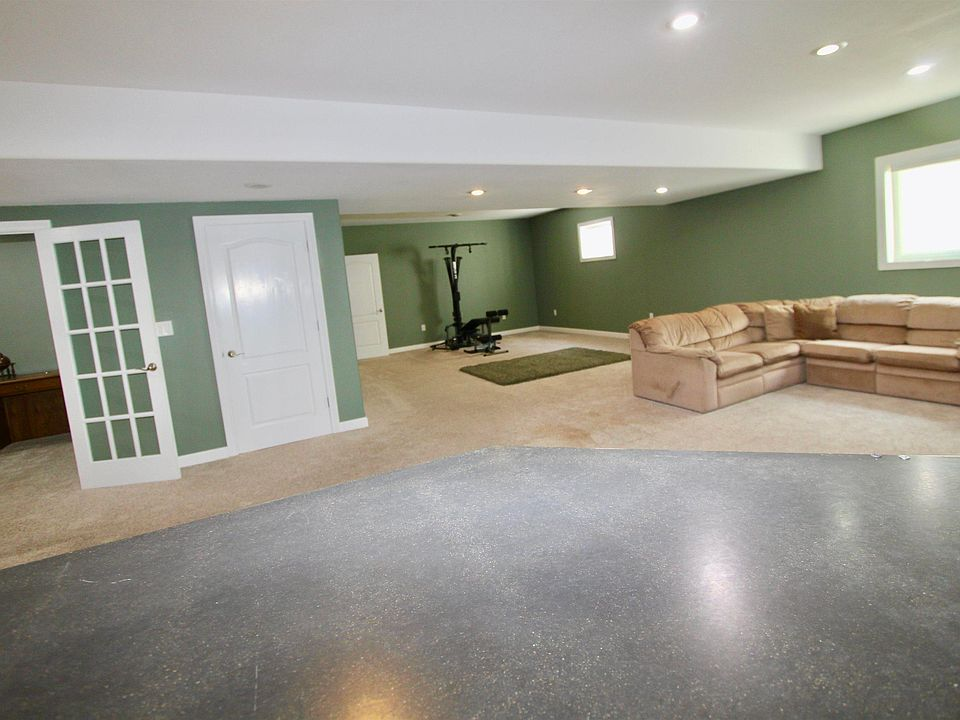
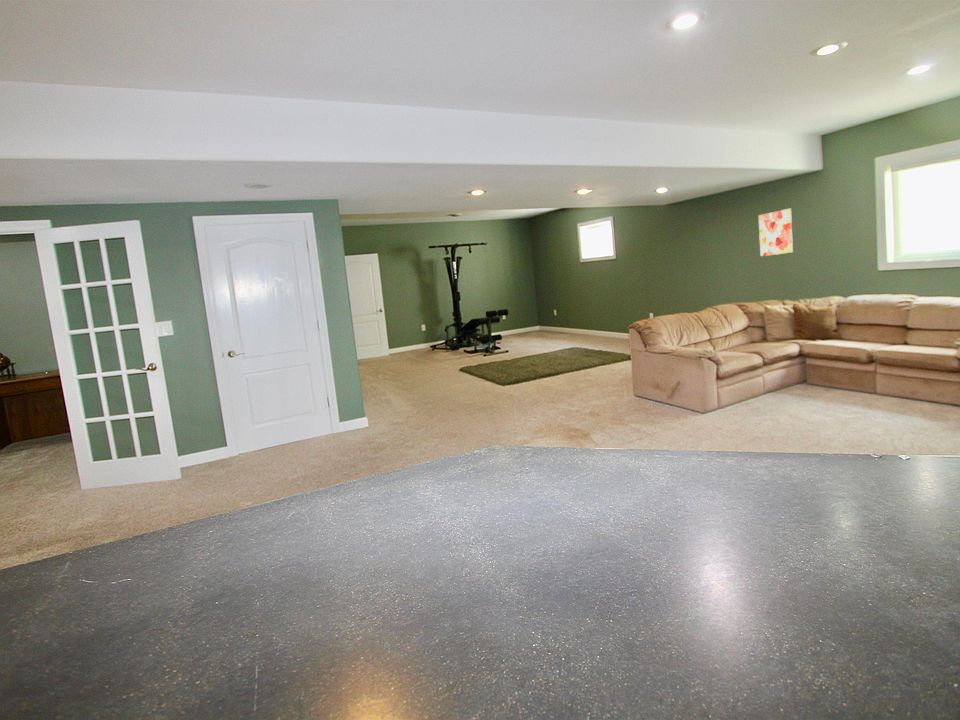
+ wall art (775, 233)
